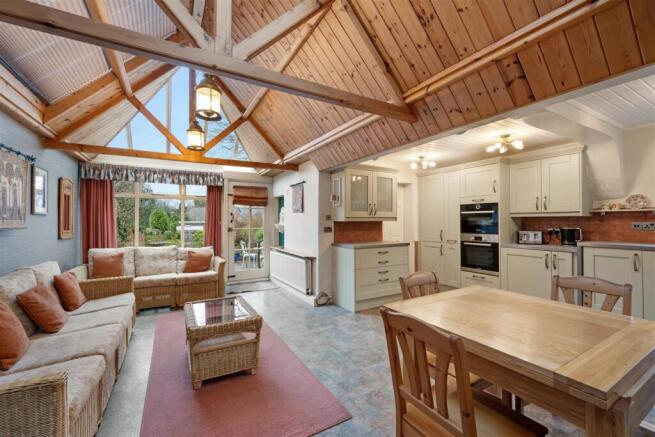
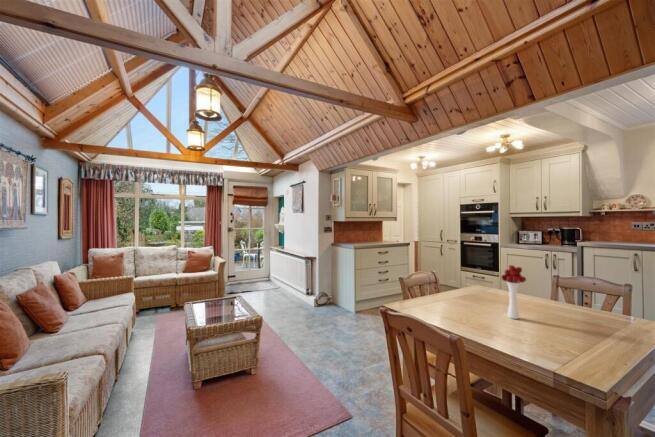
+ flower bouquet (514, 291)
